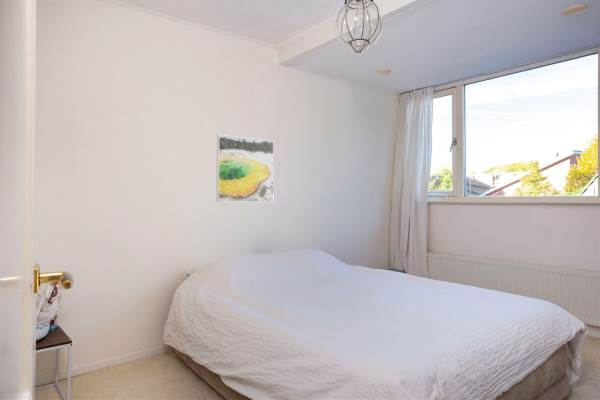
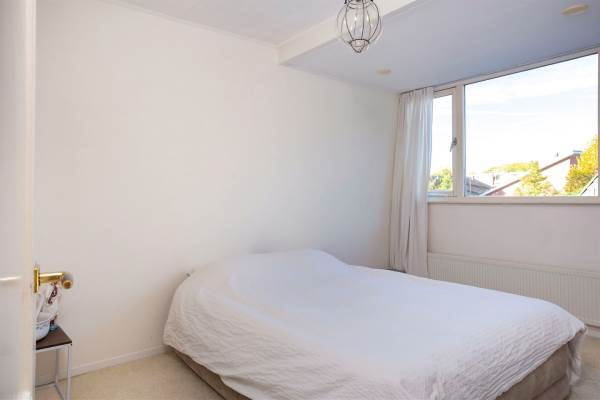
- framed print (246, 170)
